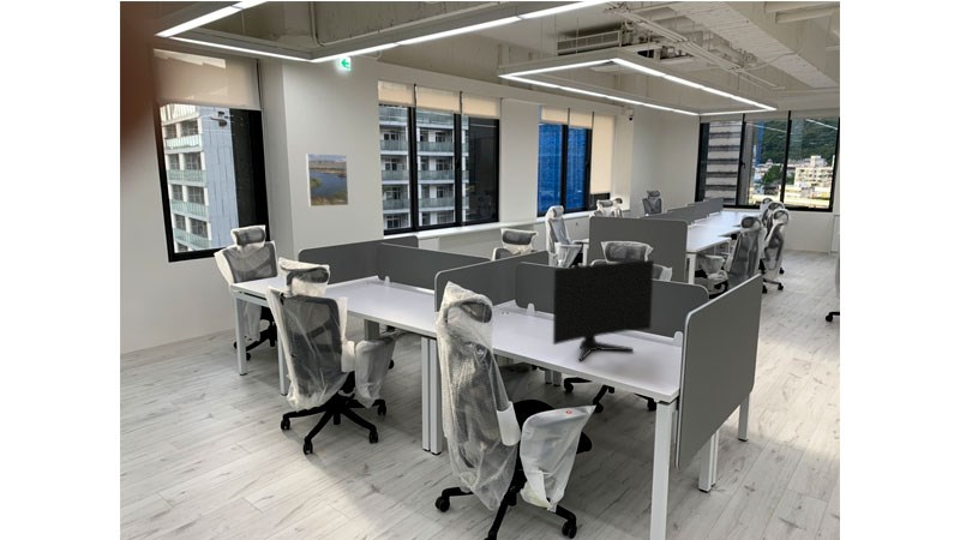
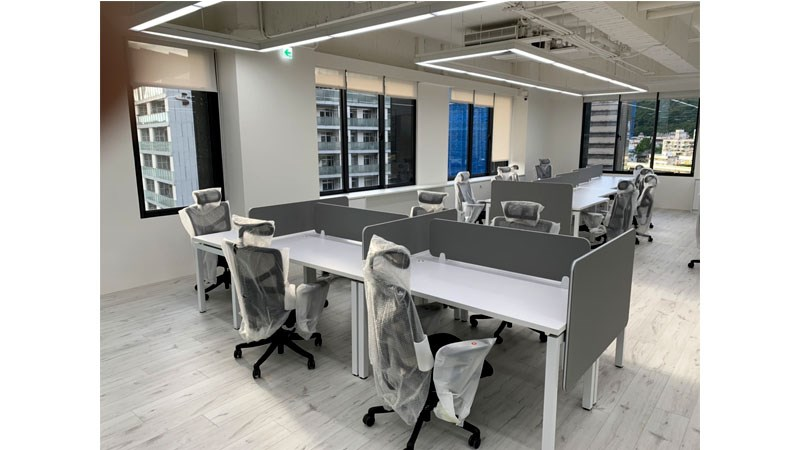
- computer monitor (596, 306)
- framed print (328, 180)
